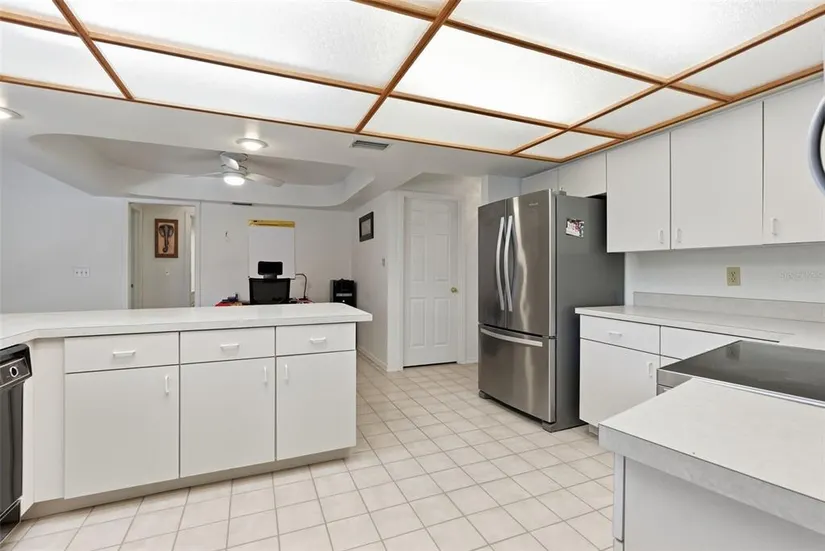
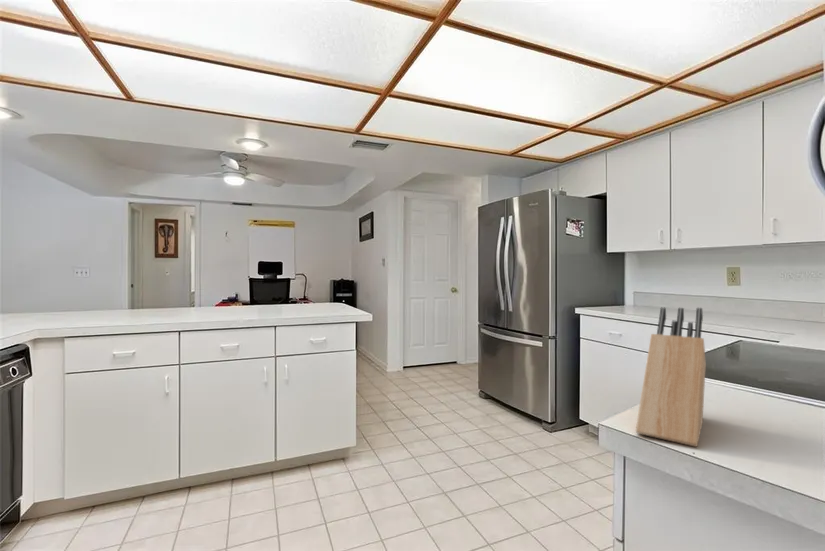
+ knife block (674, 364)
